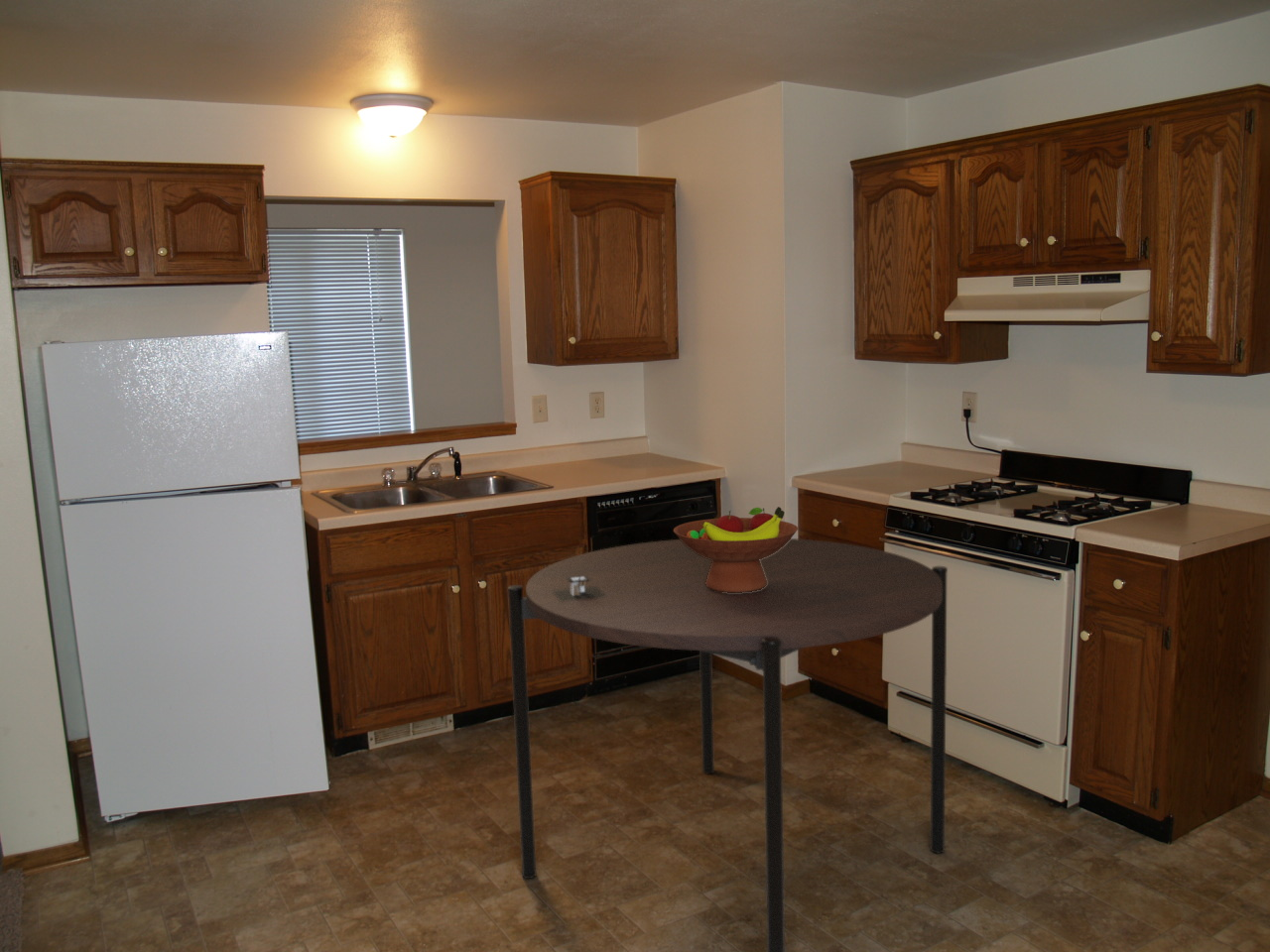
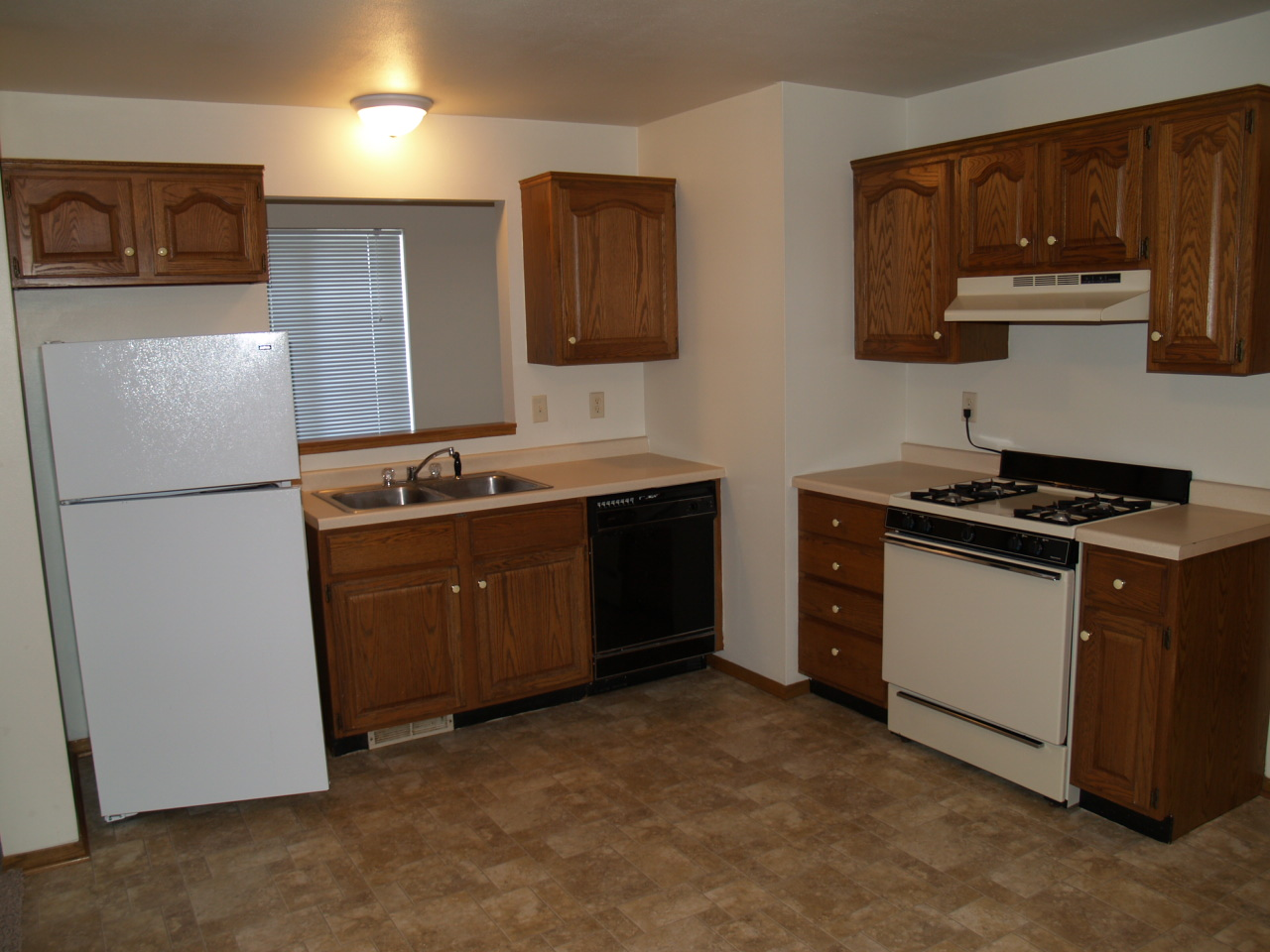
- fruit bowl (735, 545)
- dining table (712, 722)
- architectural model (577, 582)
